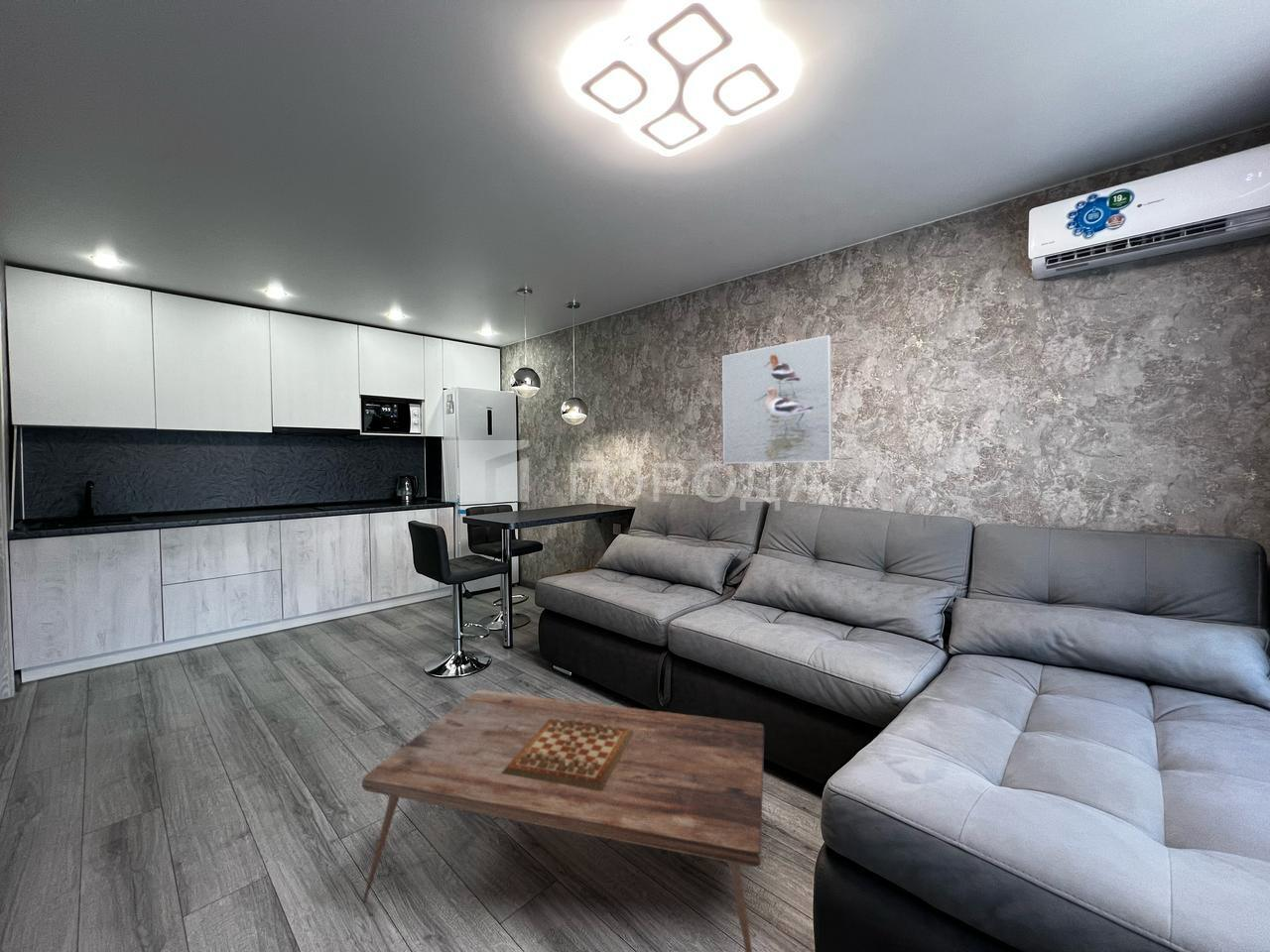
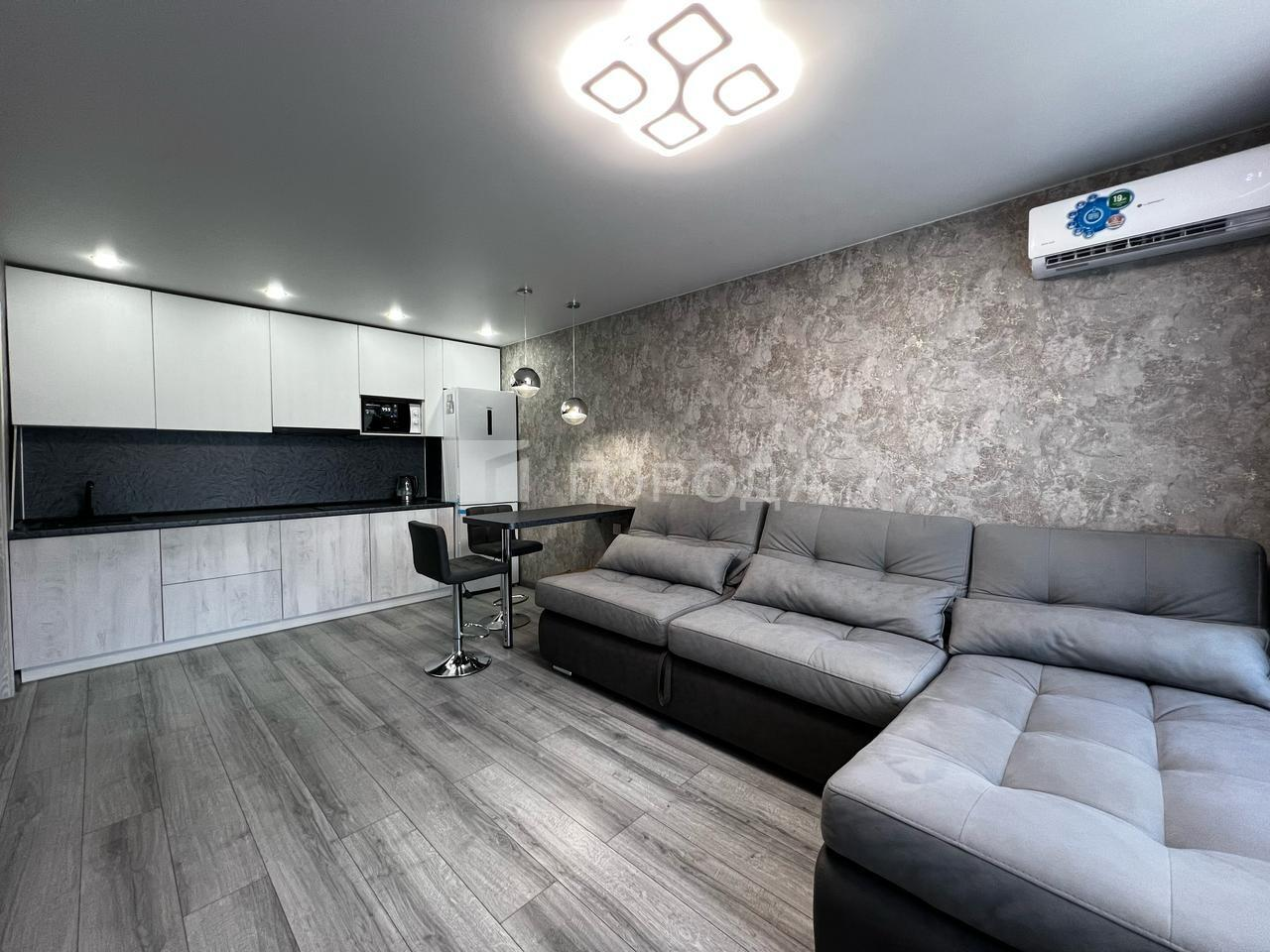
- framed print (773, 405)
- coffee table (580, 795)
